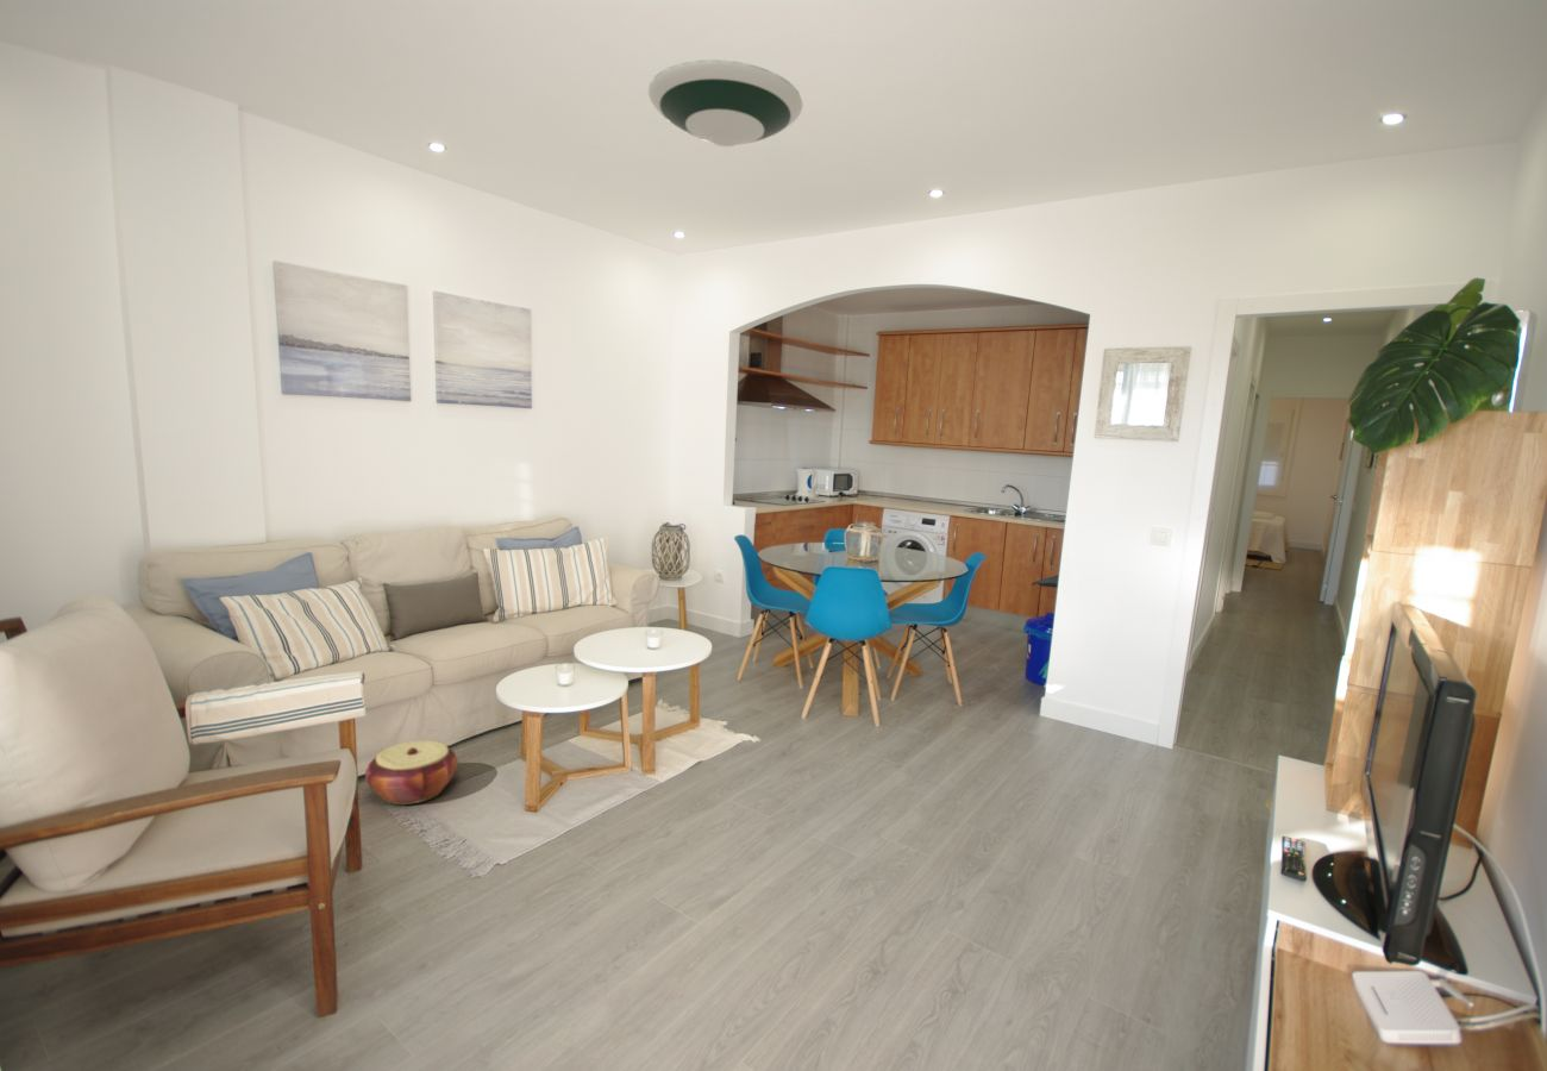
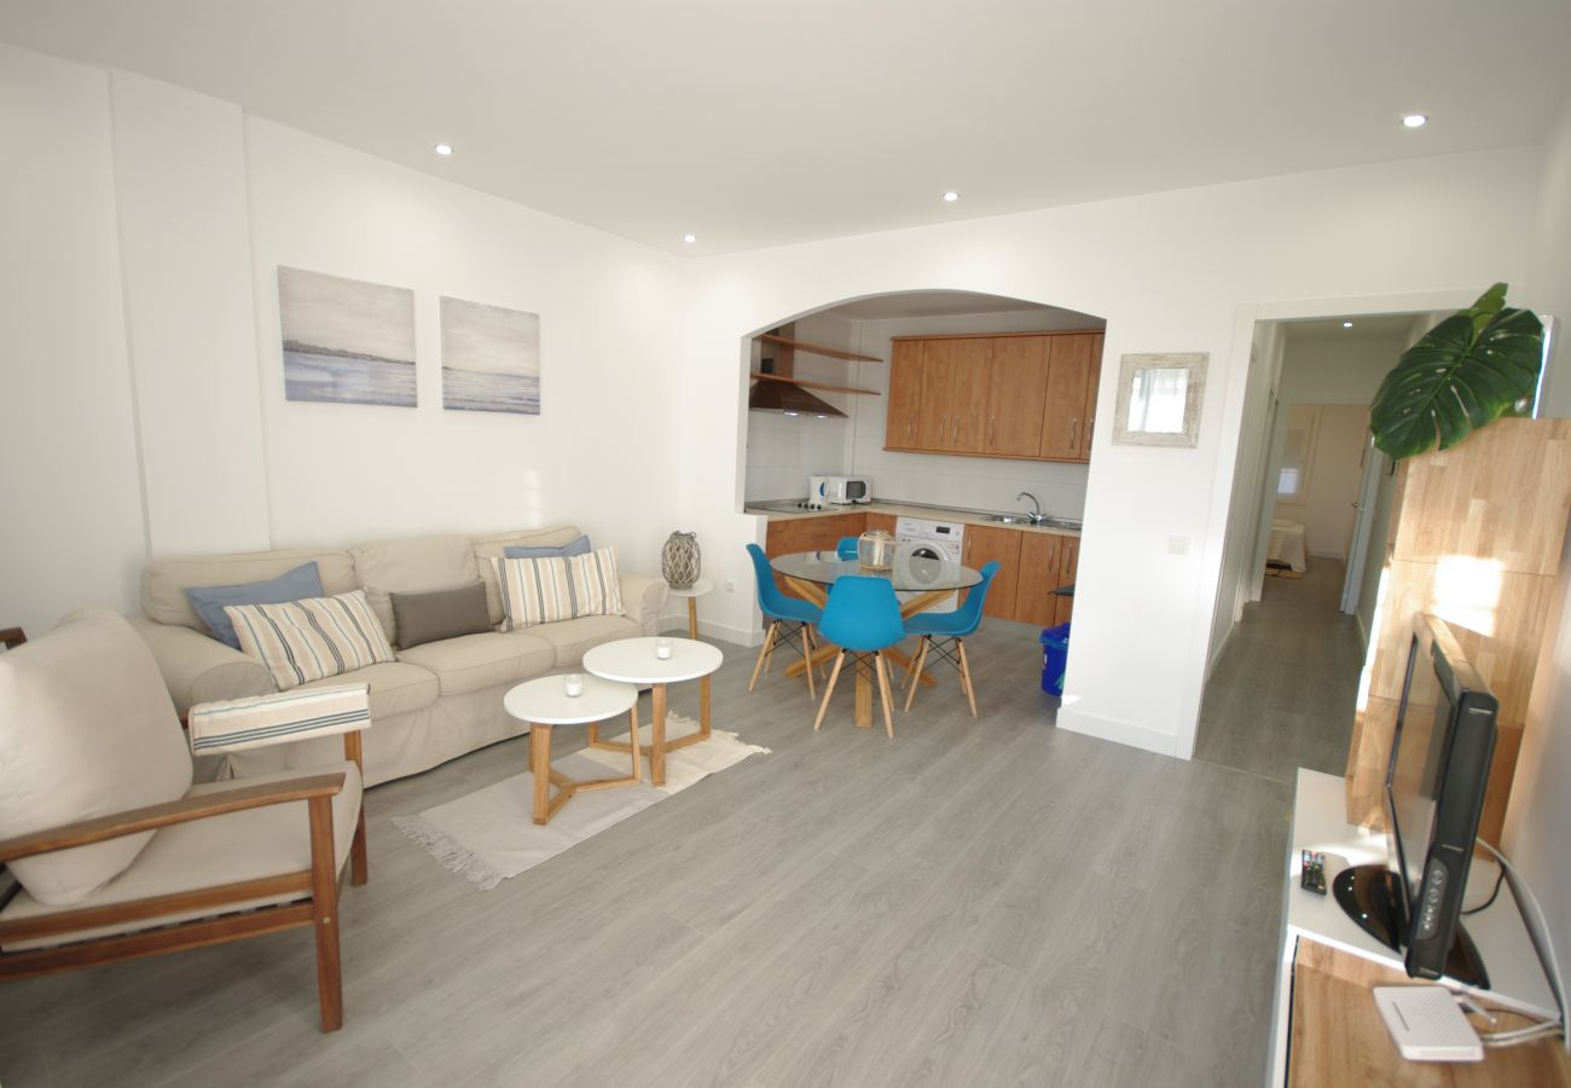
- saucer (725, 120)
- woven basket (413, 770)
